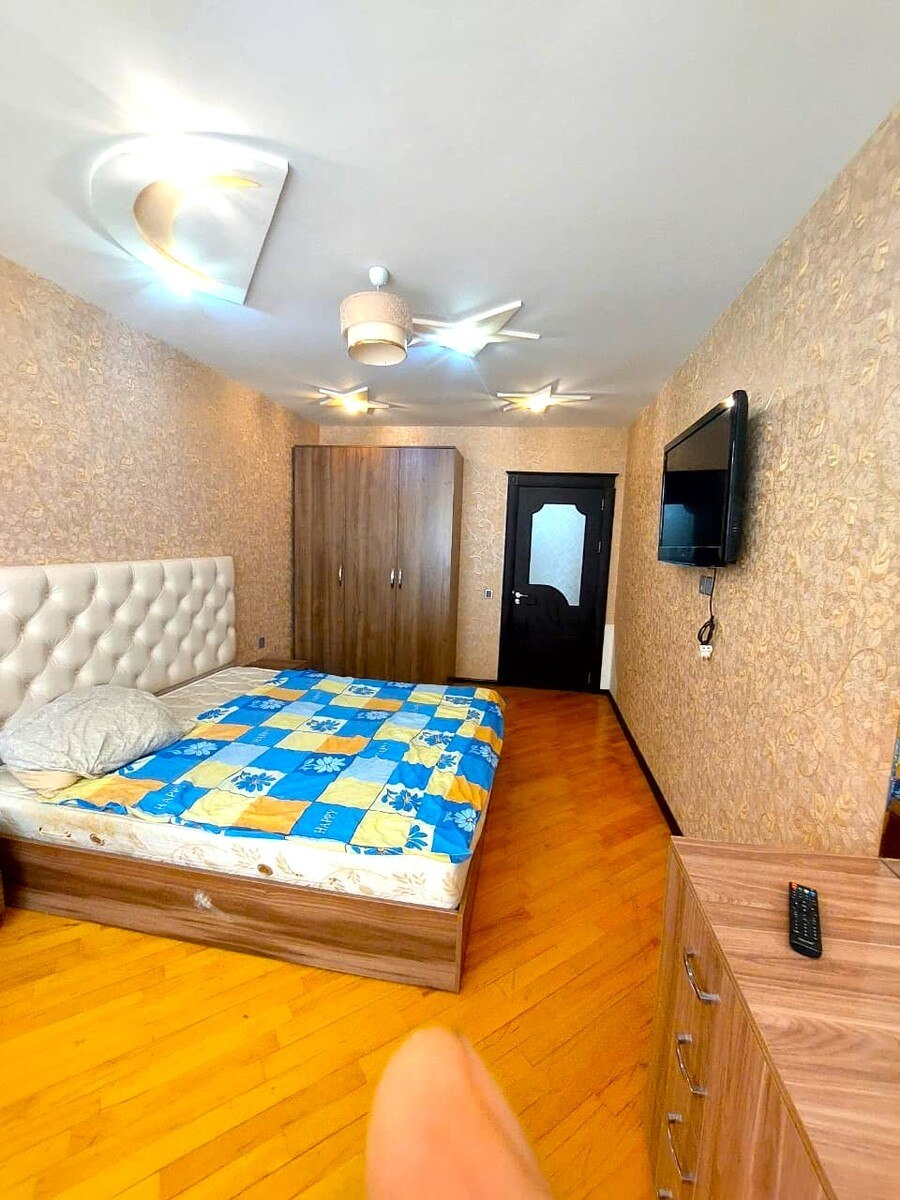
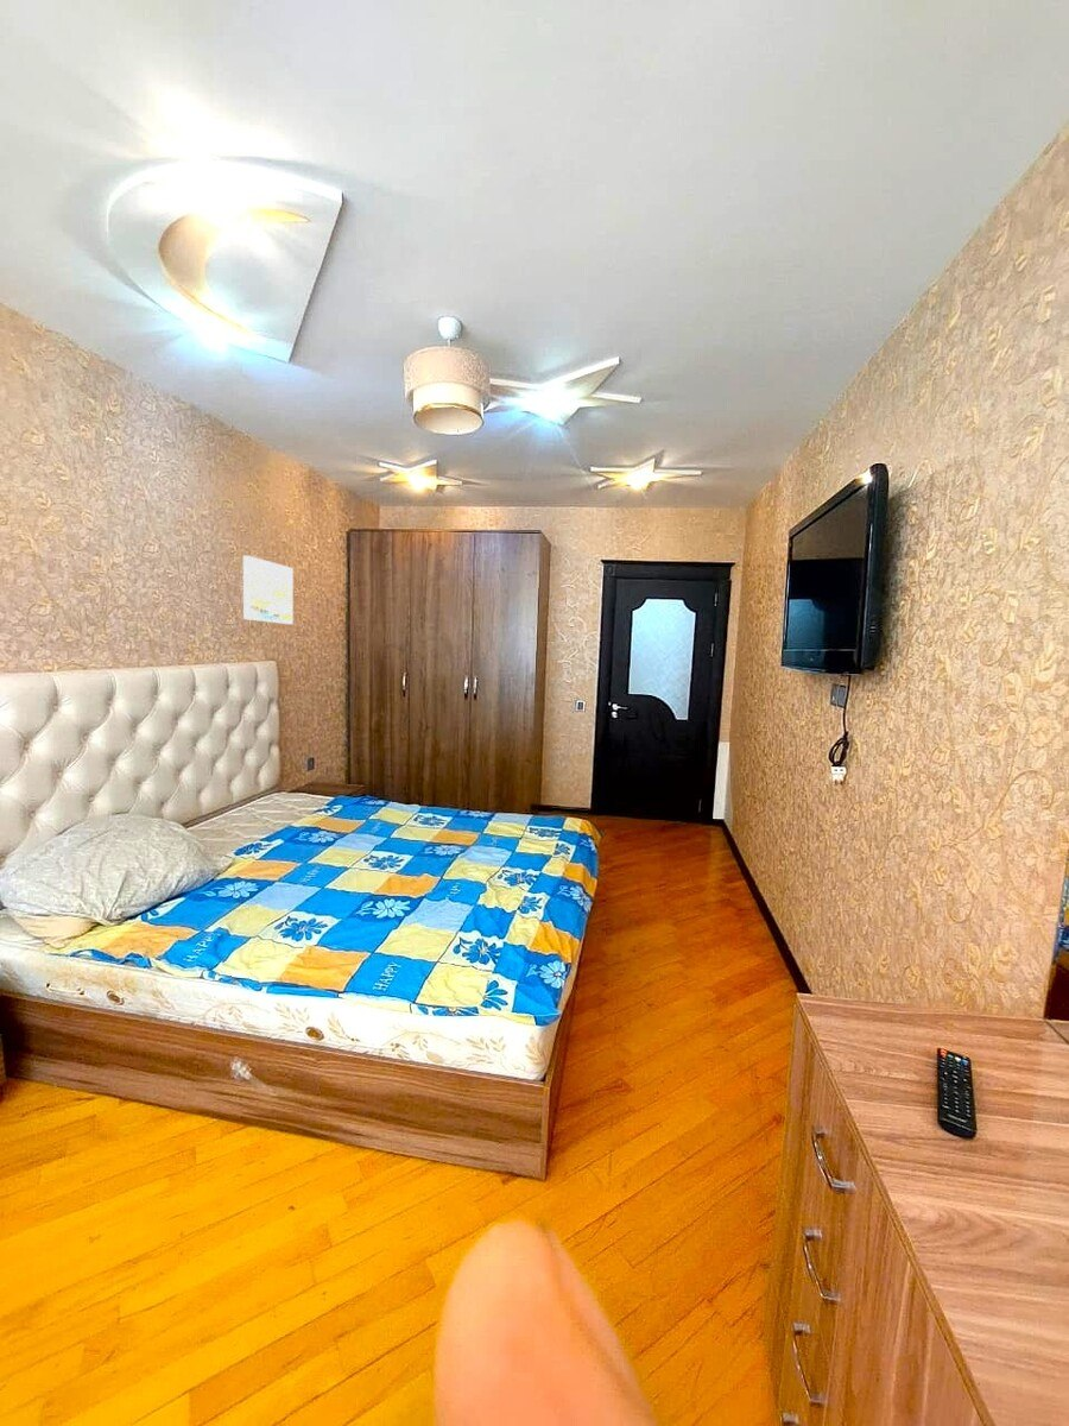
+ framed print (270, 592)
